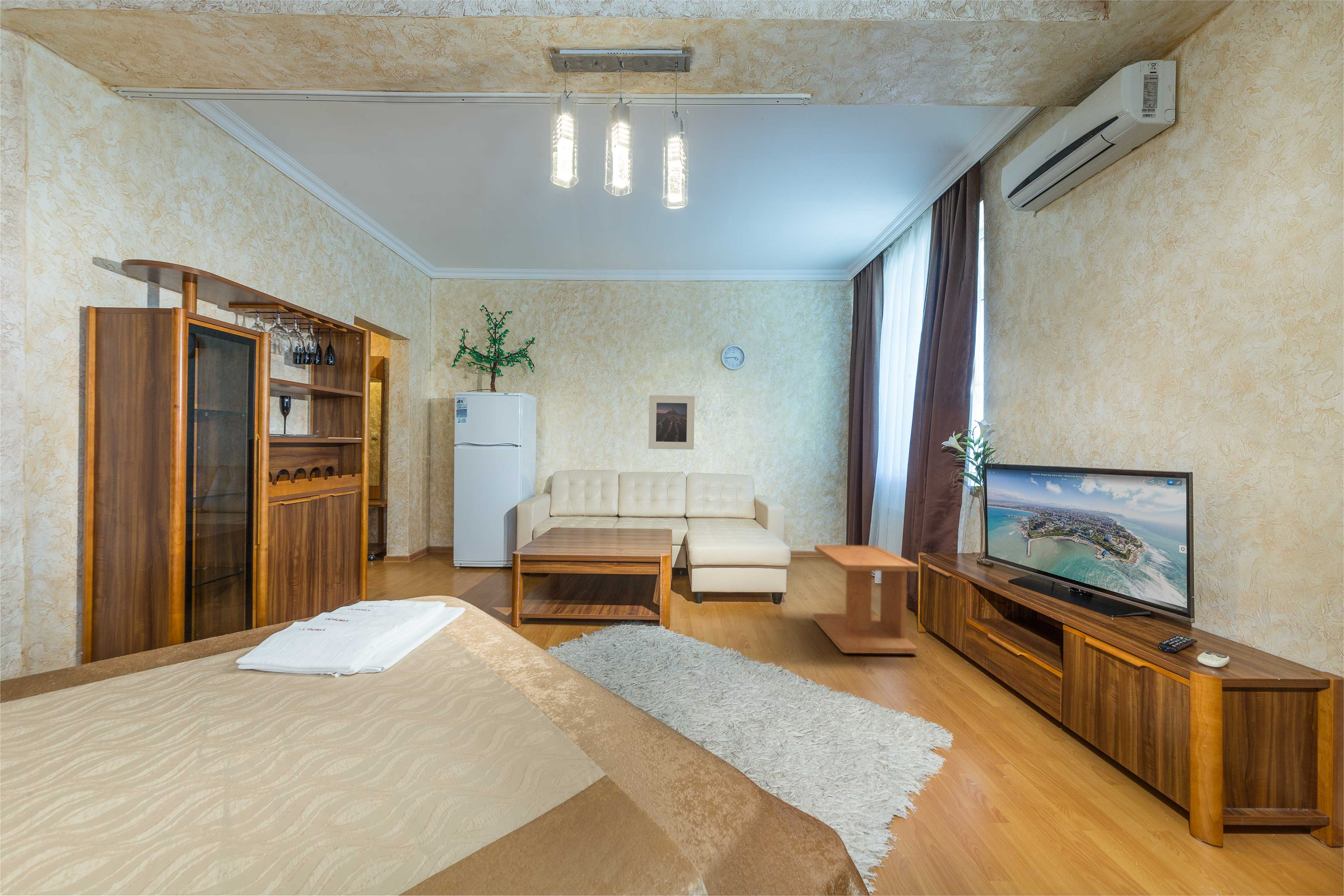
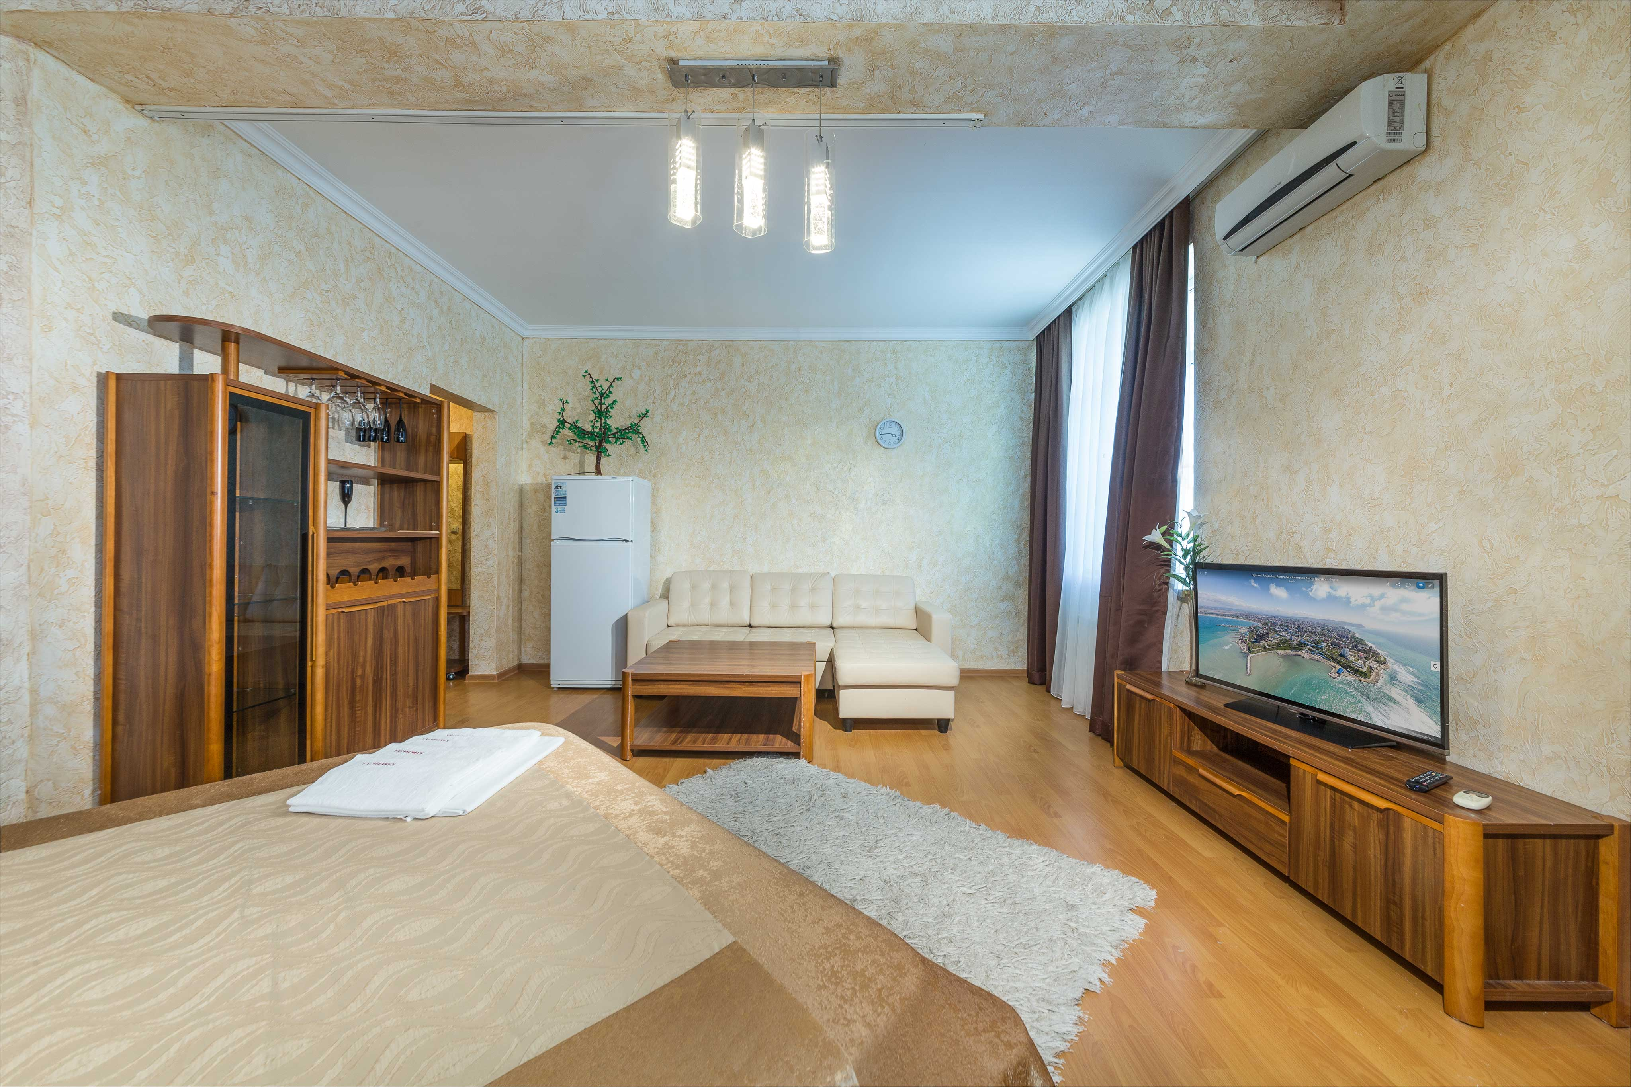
- side table (861, 595)
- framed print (671, 422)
